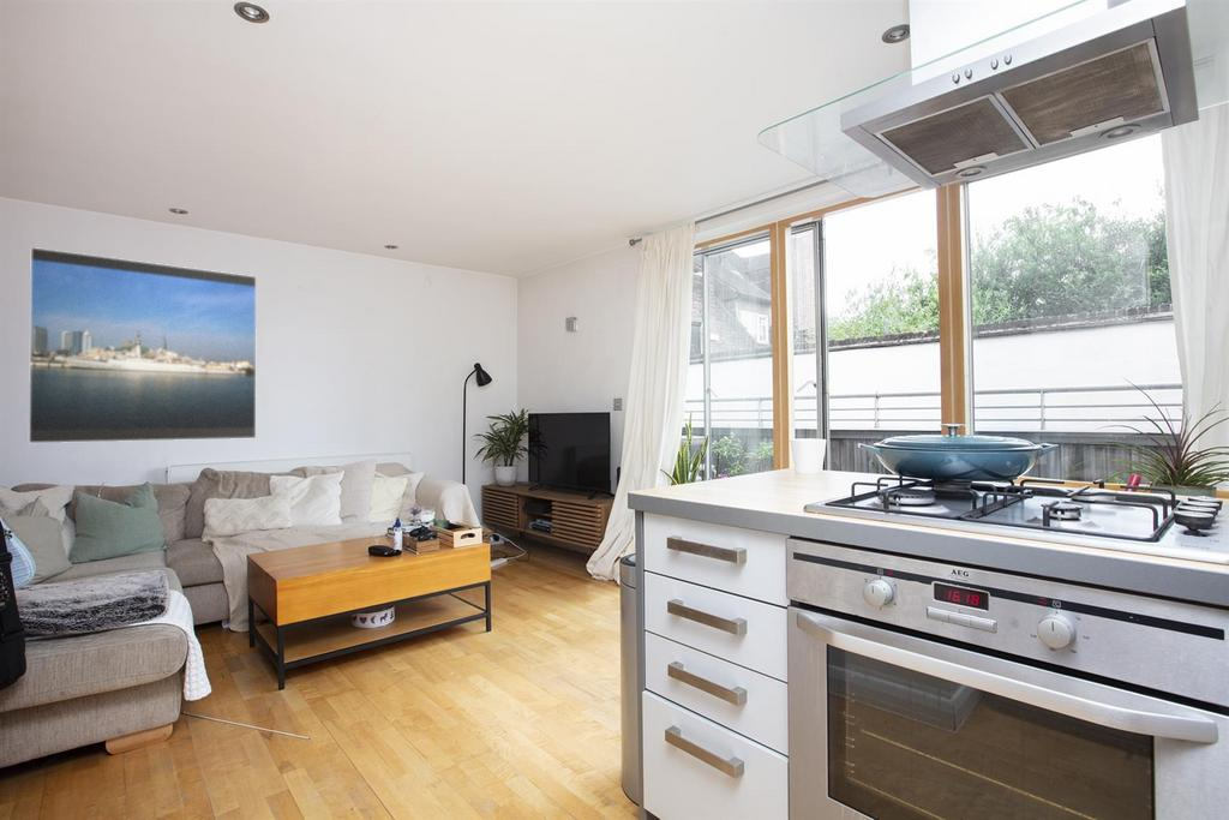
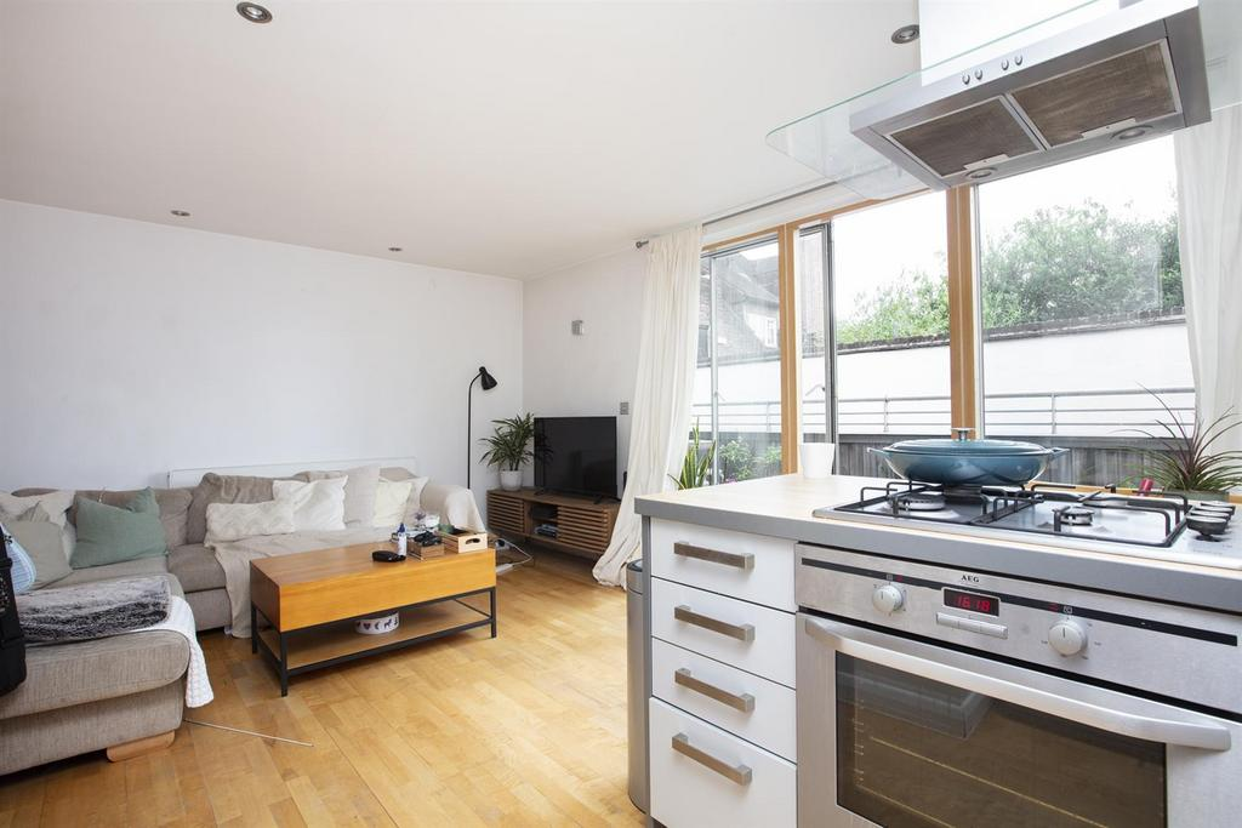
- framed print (154, 352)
